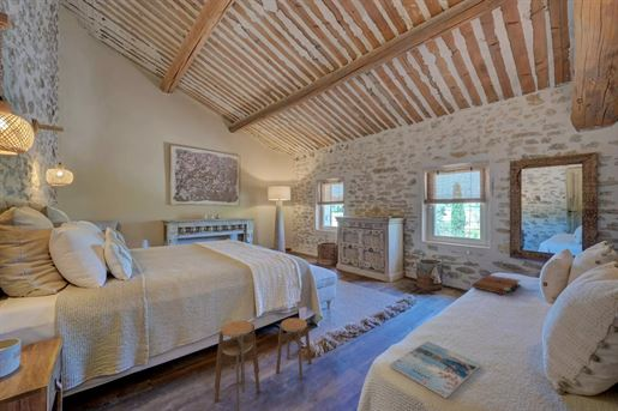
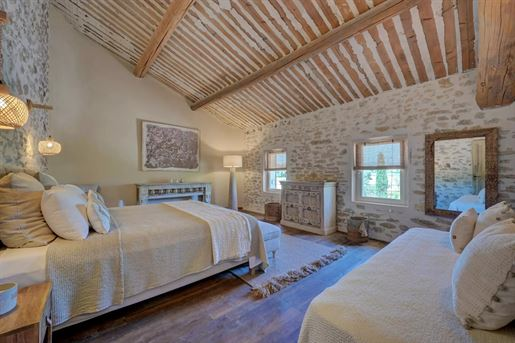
- magazine (434, 364)
- stool (277, 351)
- book (496, 283)
